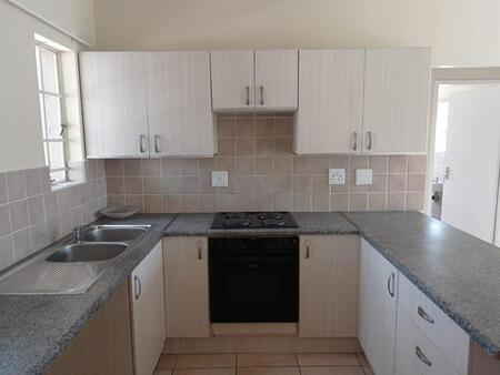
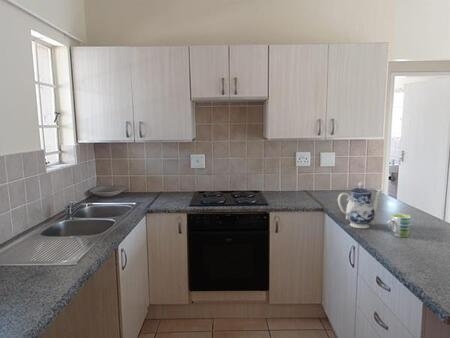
+ mug (398, 225)
+ teapot (360, 204)
